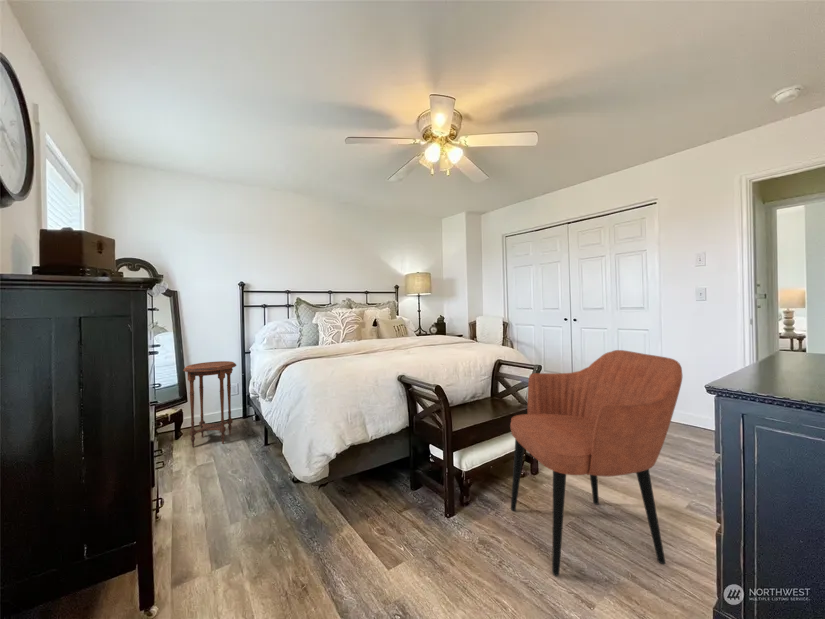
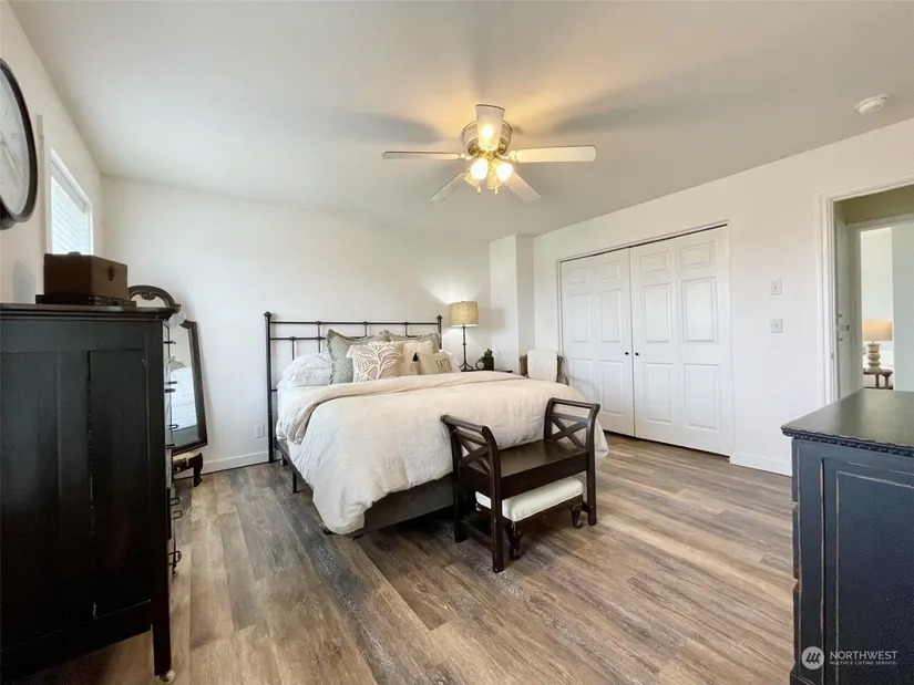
- side table (220, 402)
- armchair (586, 443)
